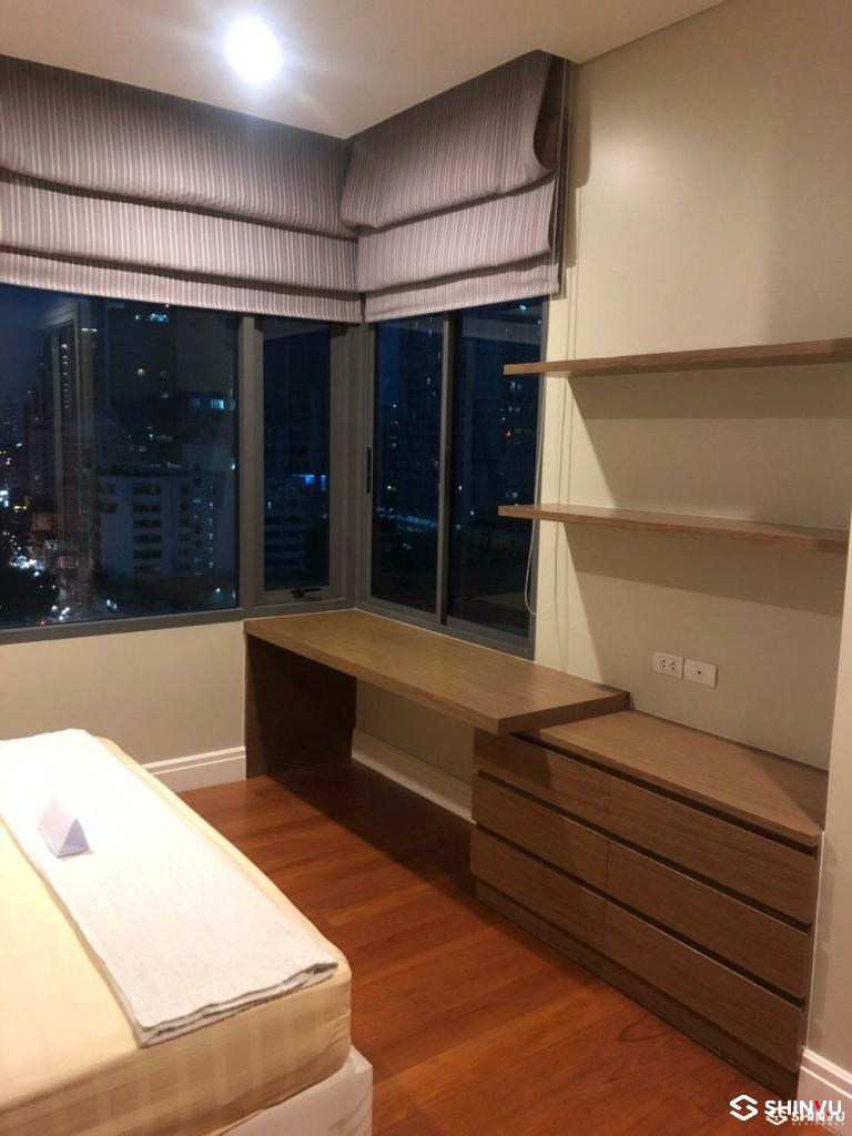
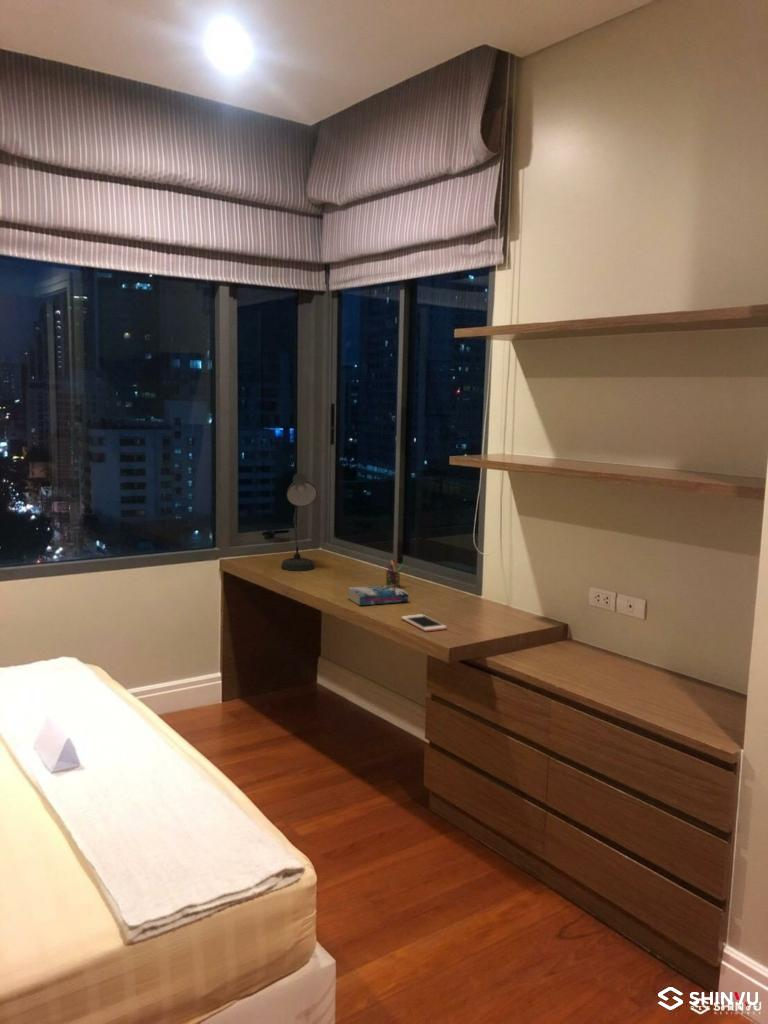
+ pen holder (394, 573)
+ book (377, 594)
+ desk lamp (296, 522)
+ cell phone (423, 622)
